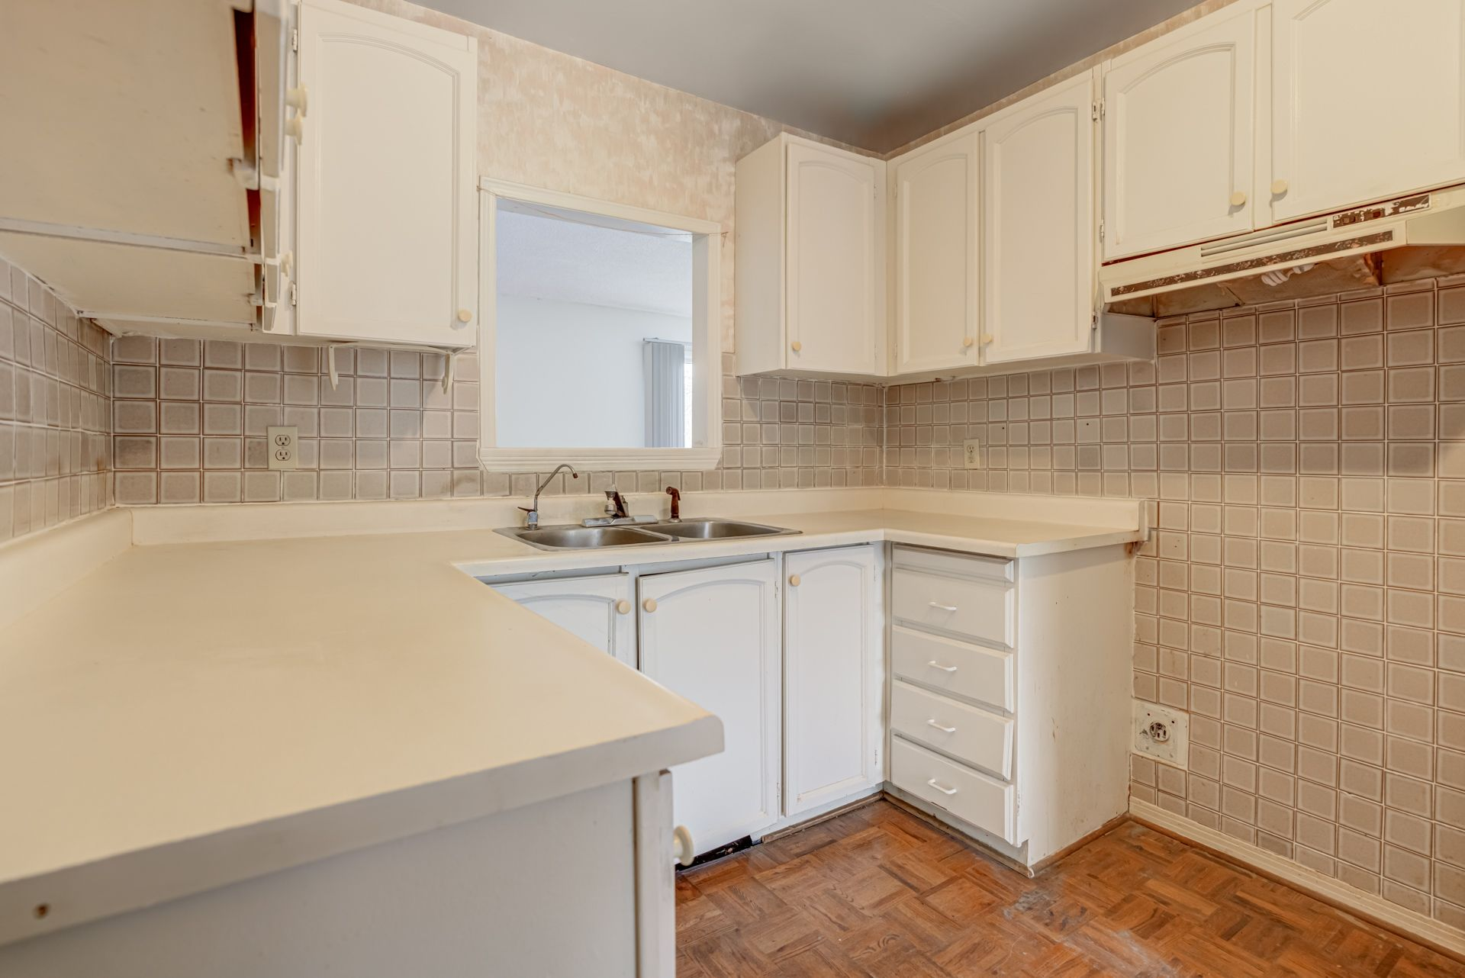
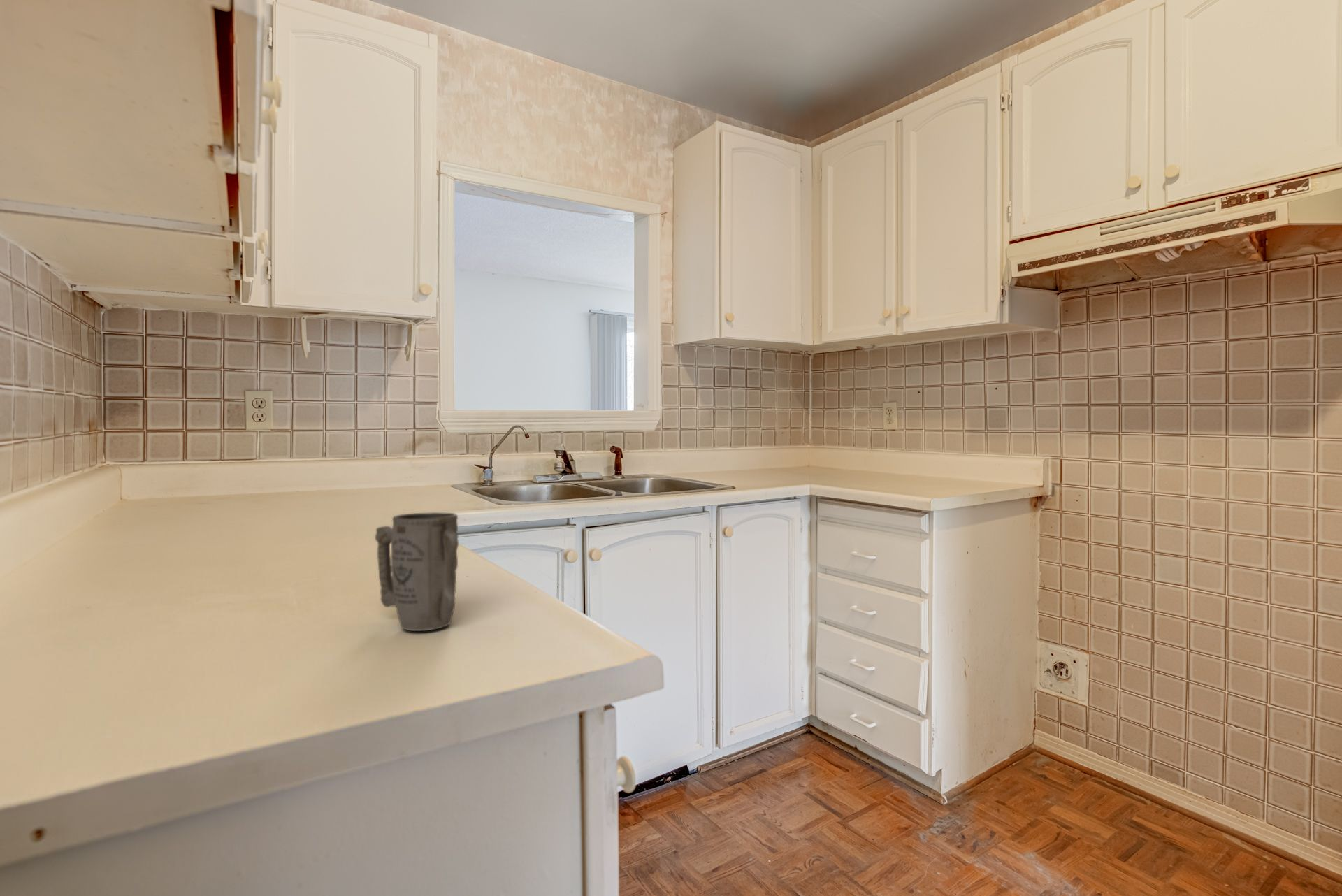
+ mug (417, 568)
